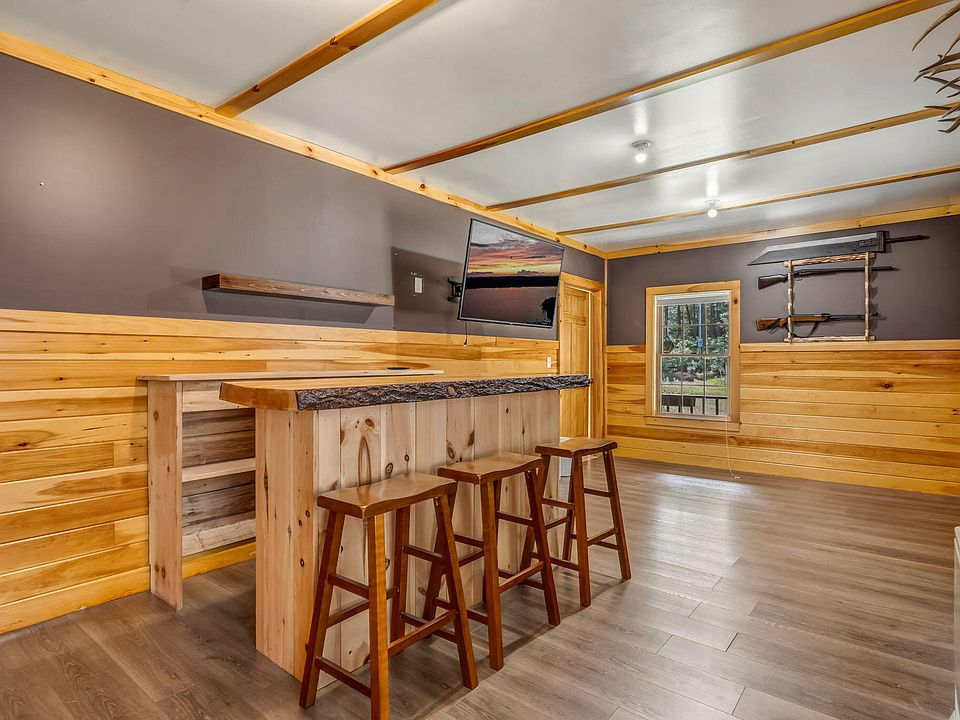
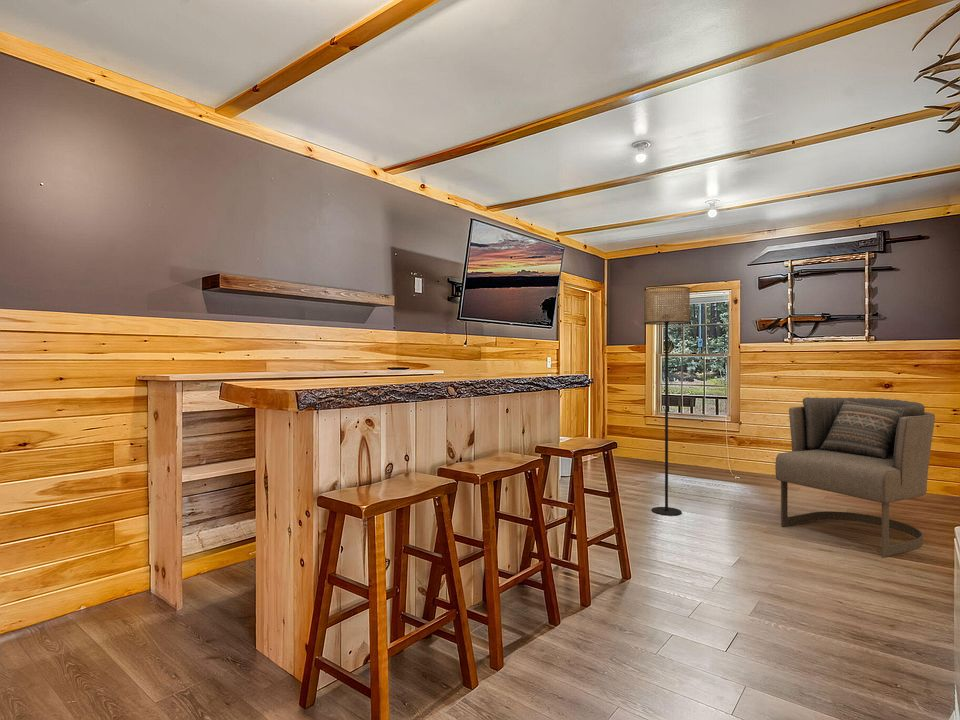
+ armchair (860, 467)
+ floor lamp (666, 400)
